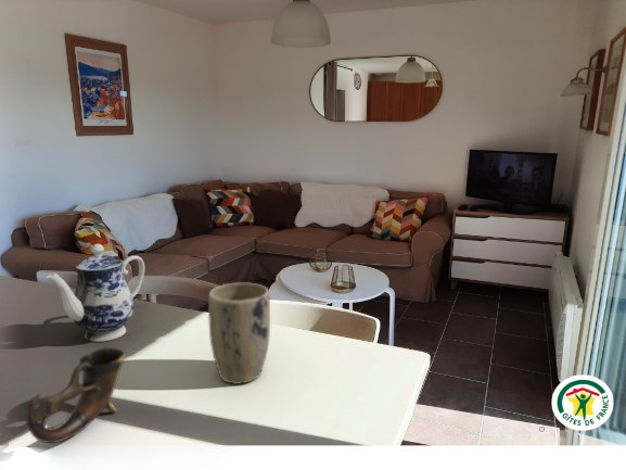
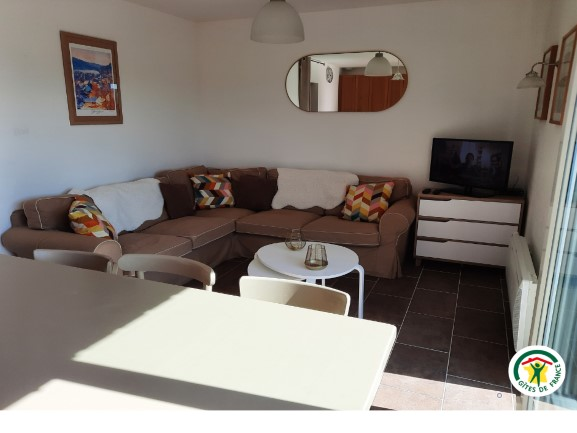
- plant pot (240, 333)
- teapot (101, 290)
- cup (79, 397)
